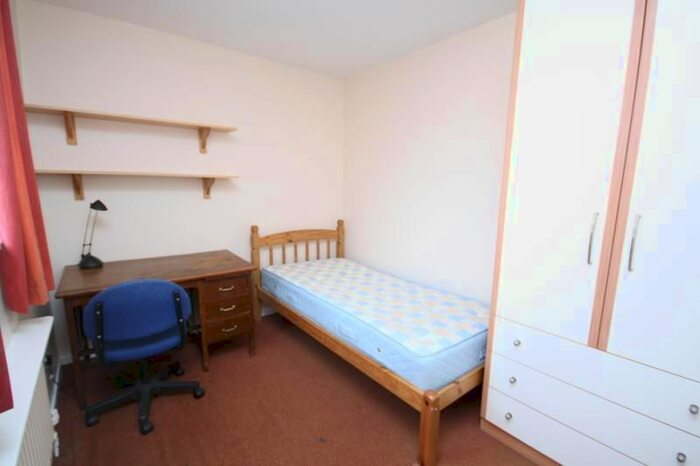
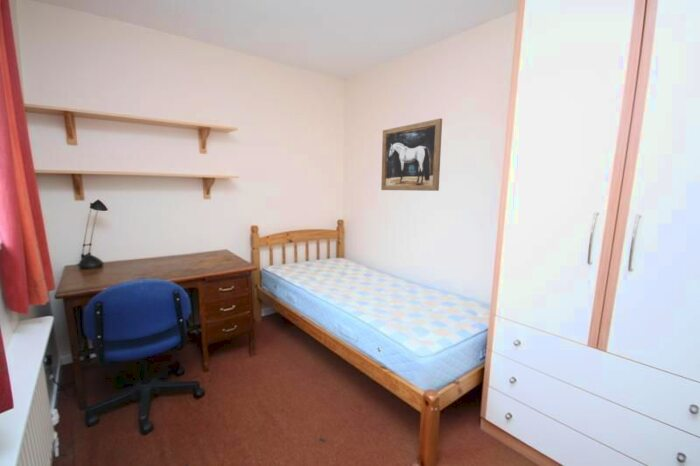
+ wall art (408, 158)
